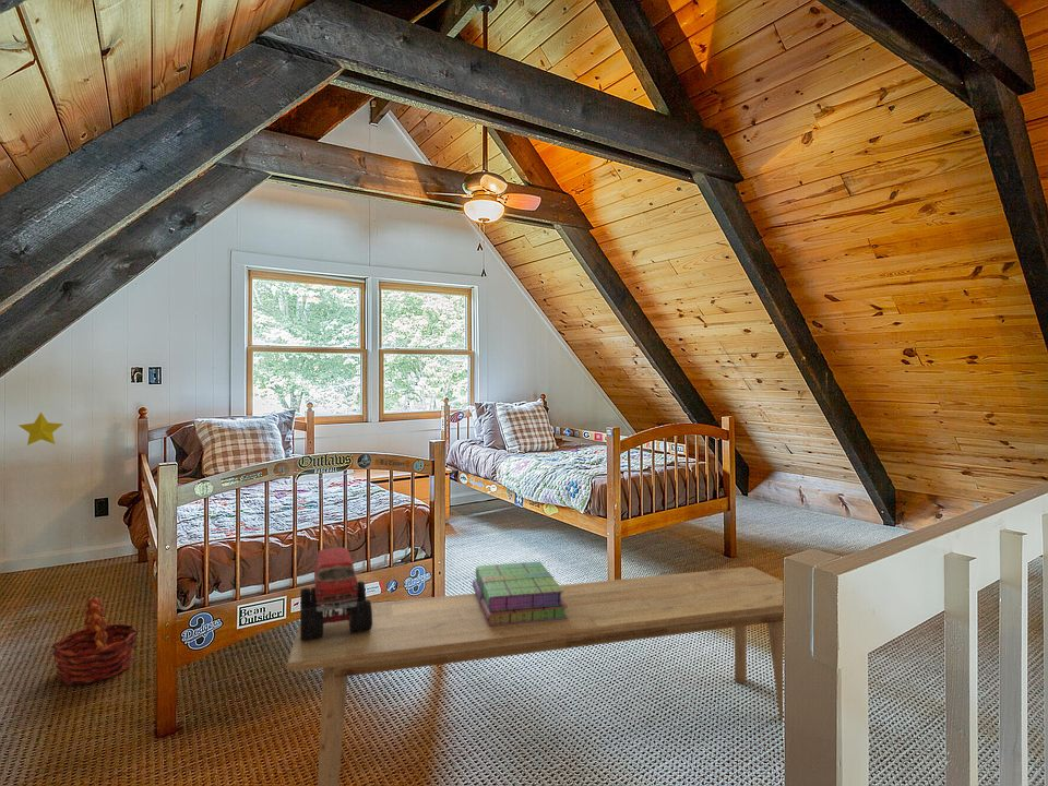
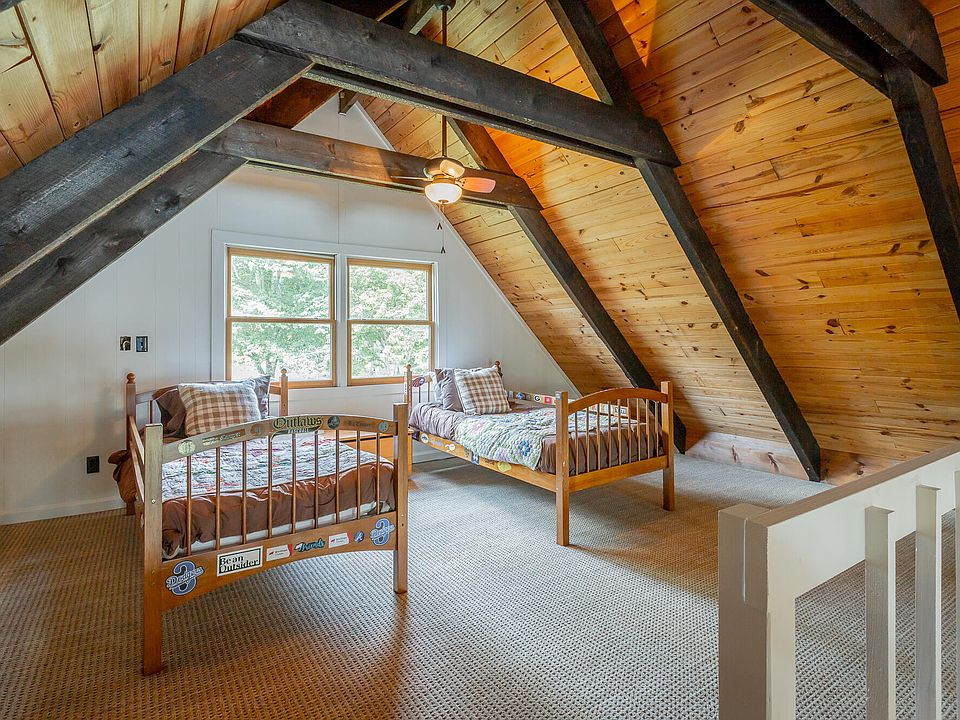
- basket (96, 633)
- decorative star (40, 428)
- stack of books (516, 590)
- bench (562, 648)
- toy truck (334, 588)
